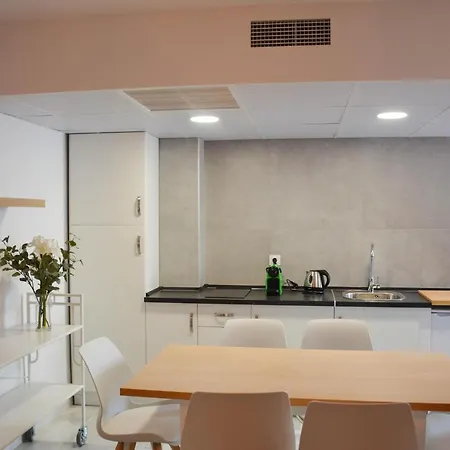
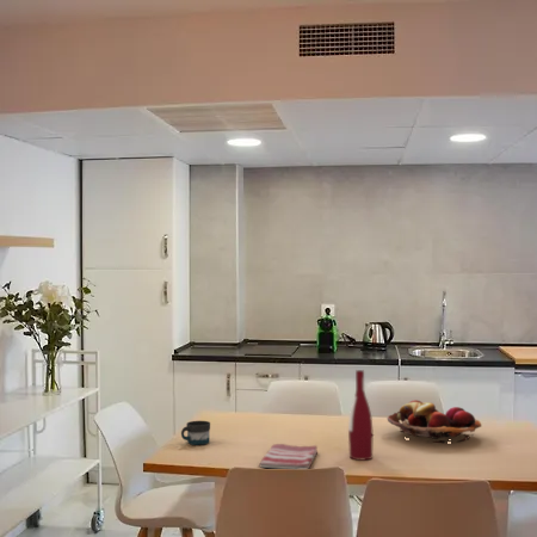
+ dish towel (289, 456)
+ fruit basket (432, 419)
+ alcohol (360, 413)
+ mug (197, 433)
